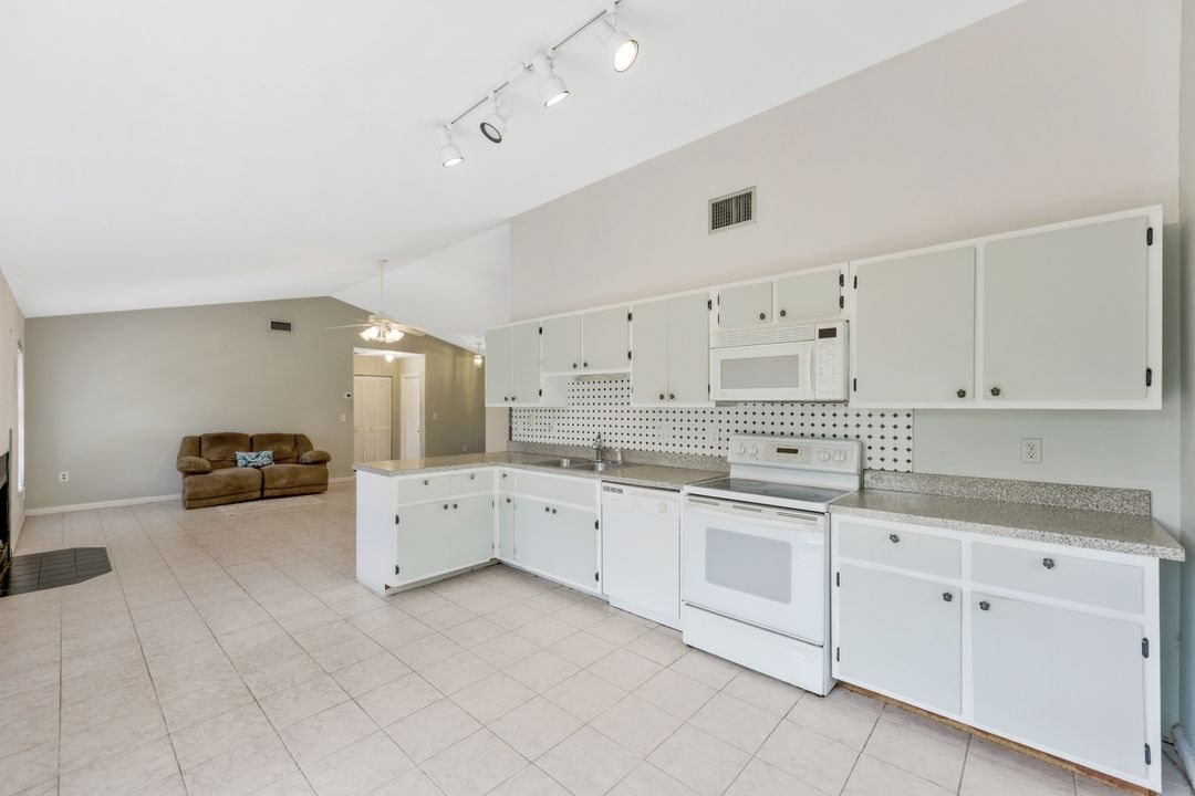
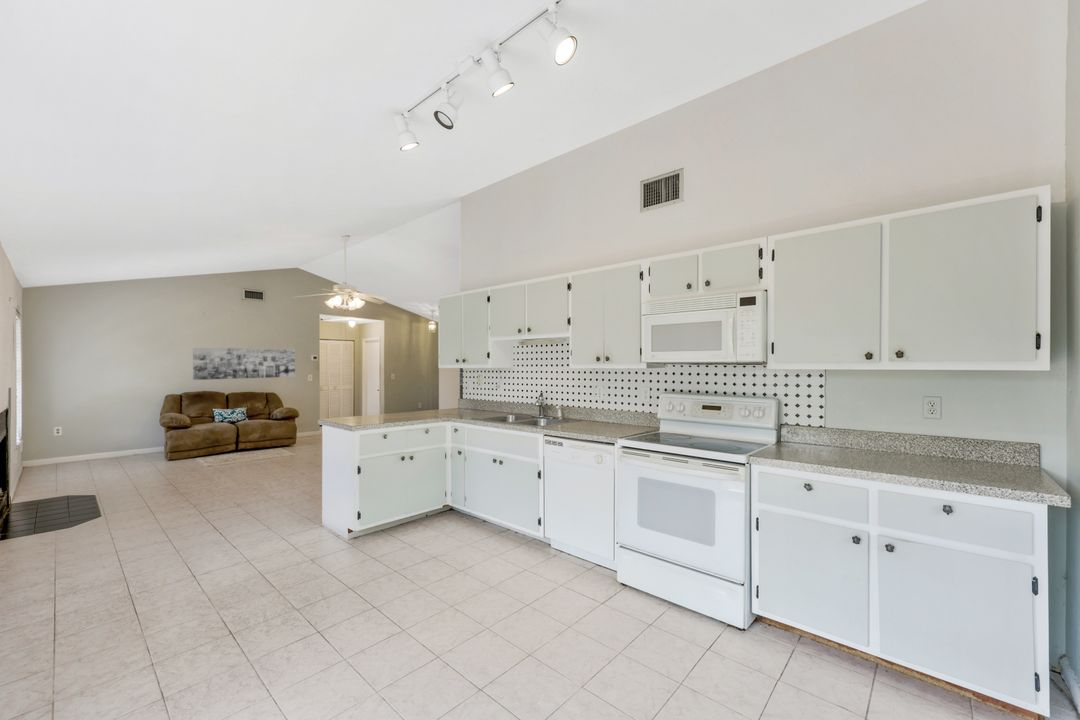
+ wall art (247, 363)
